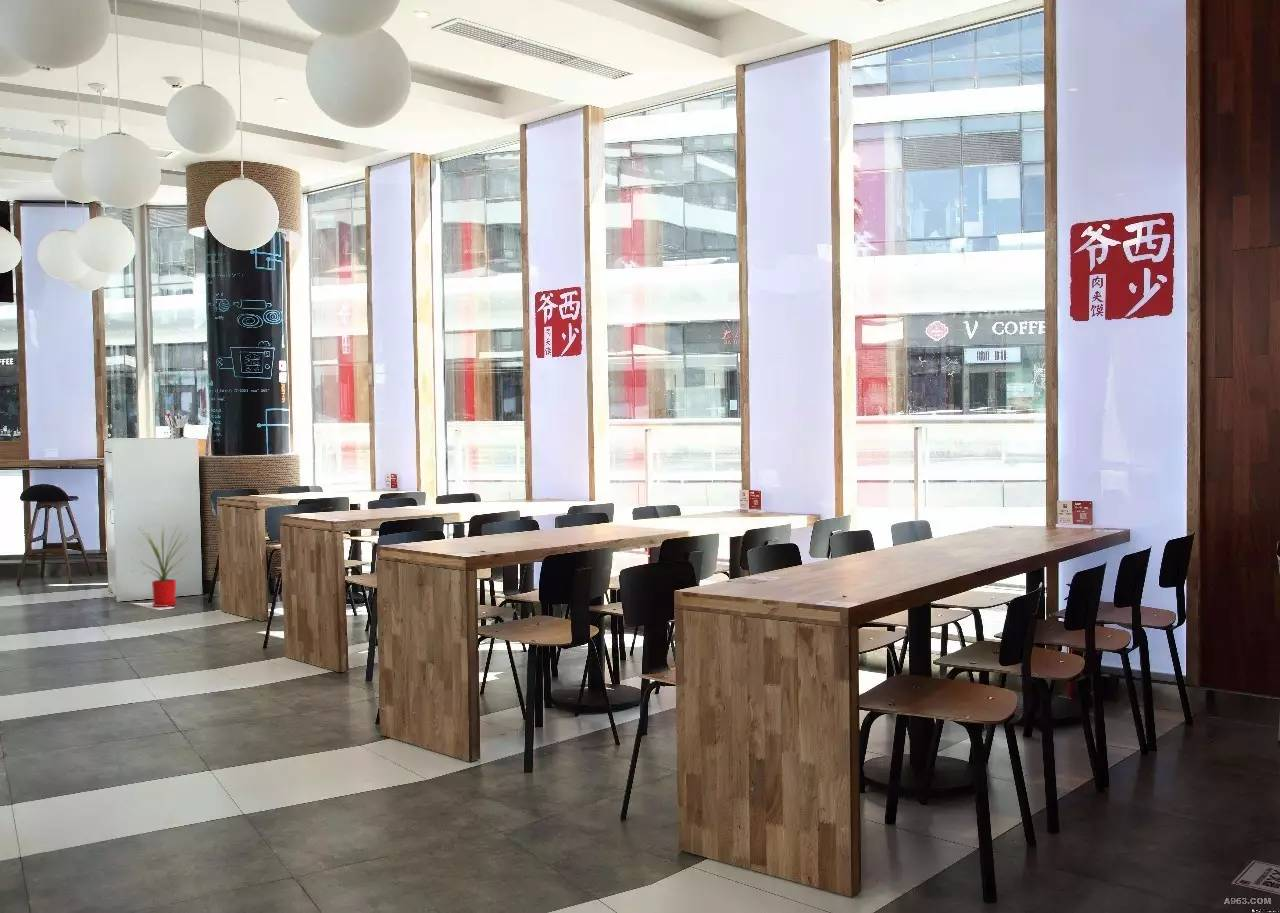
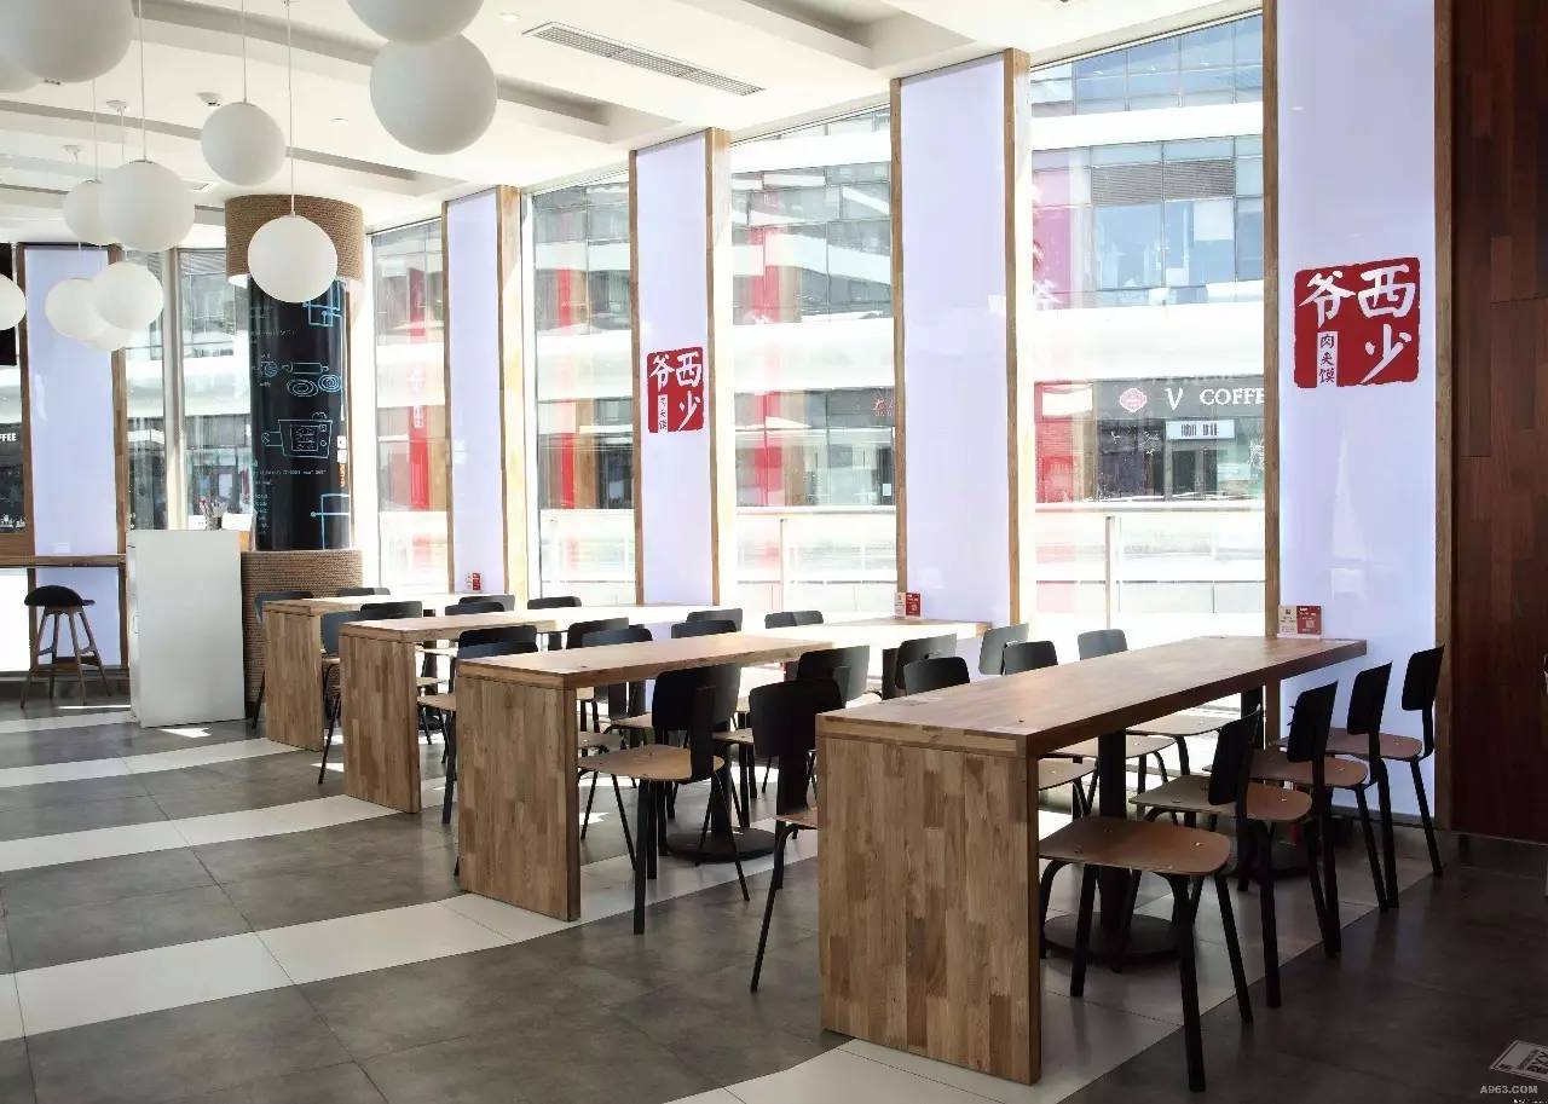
- house plant (163, 565)
